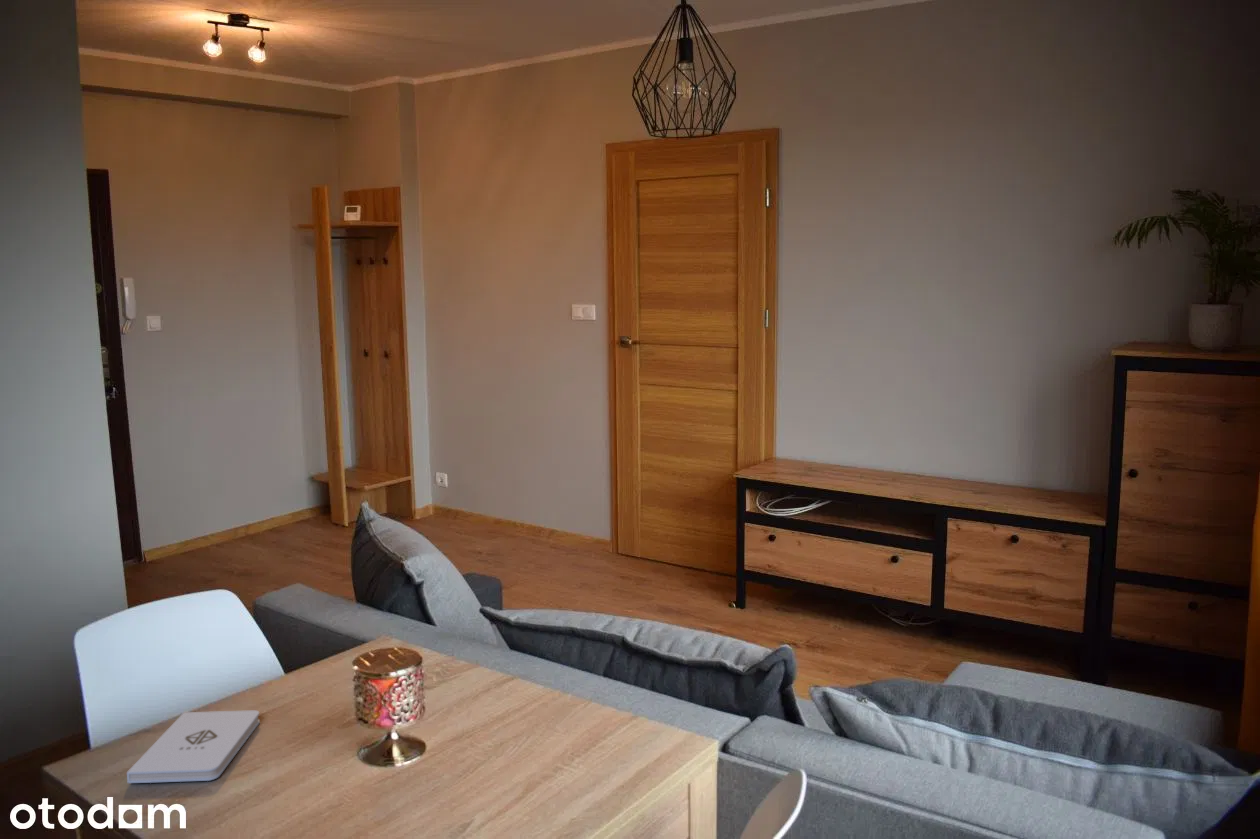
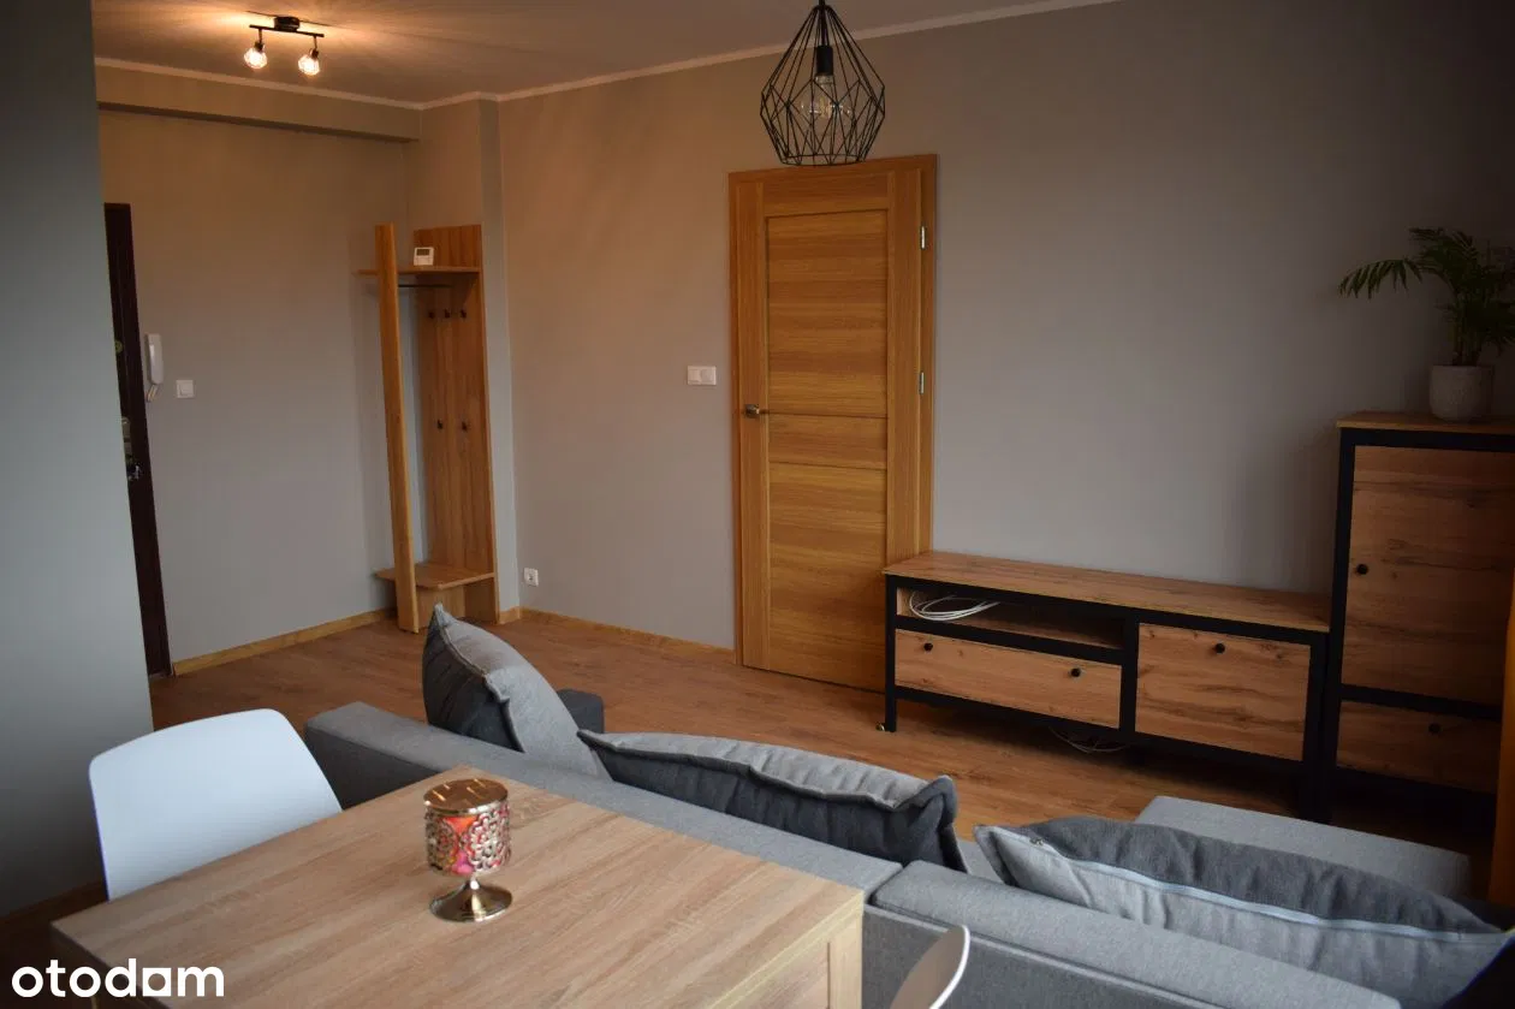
- notepad (199, 744)
